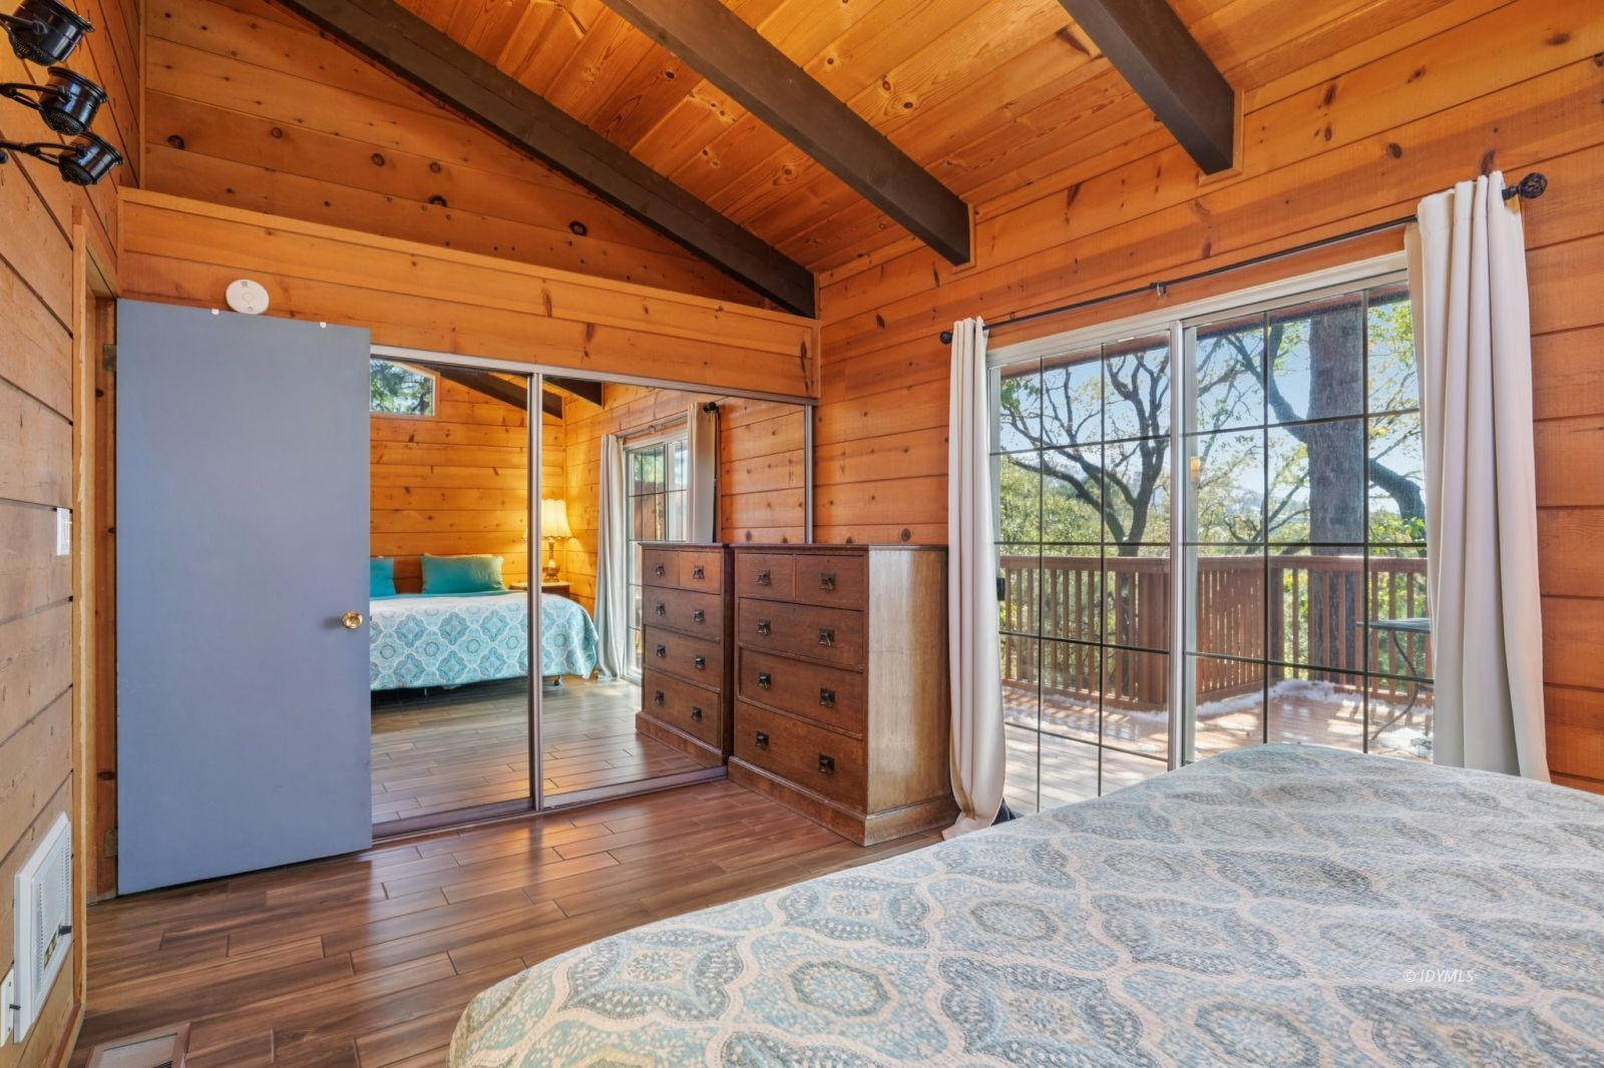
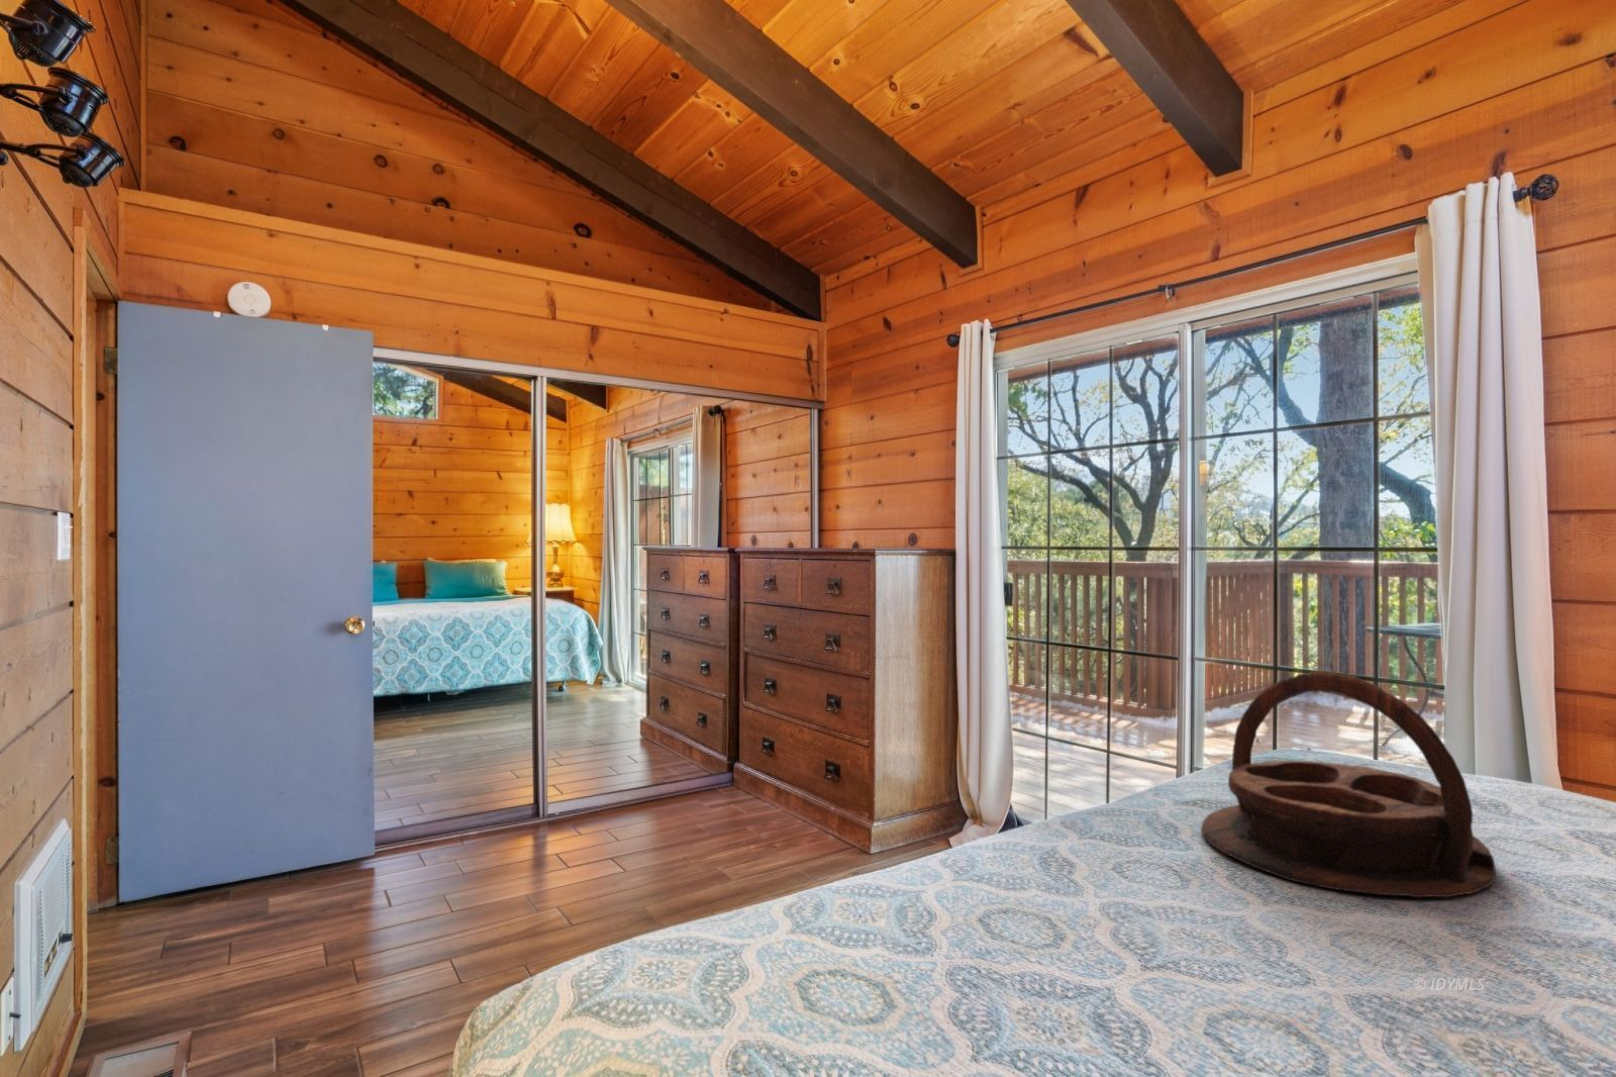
+ serving tray (1335, 763)
